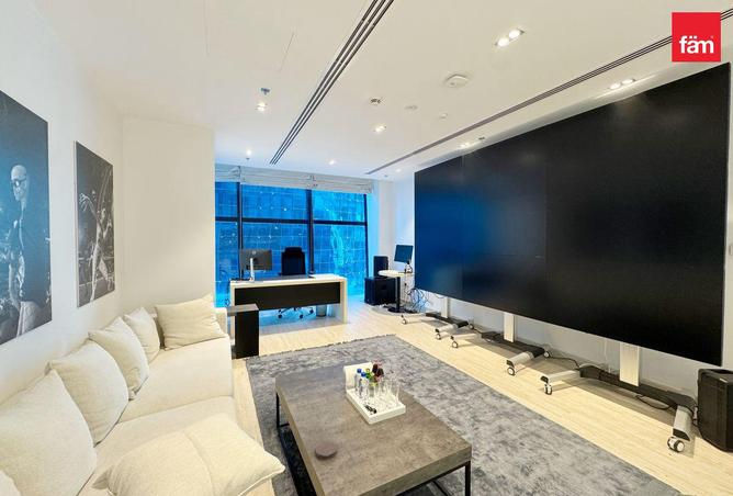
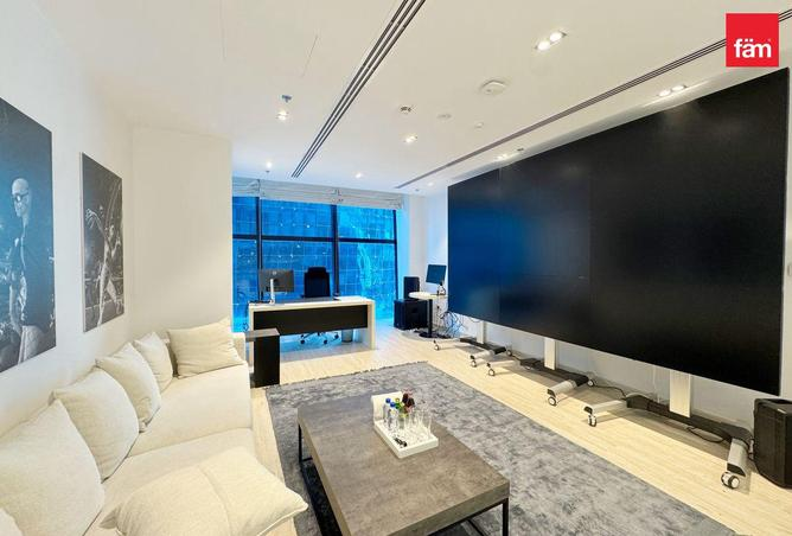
- coaster (326, 449)
